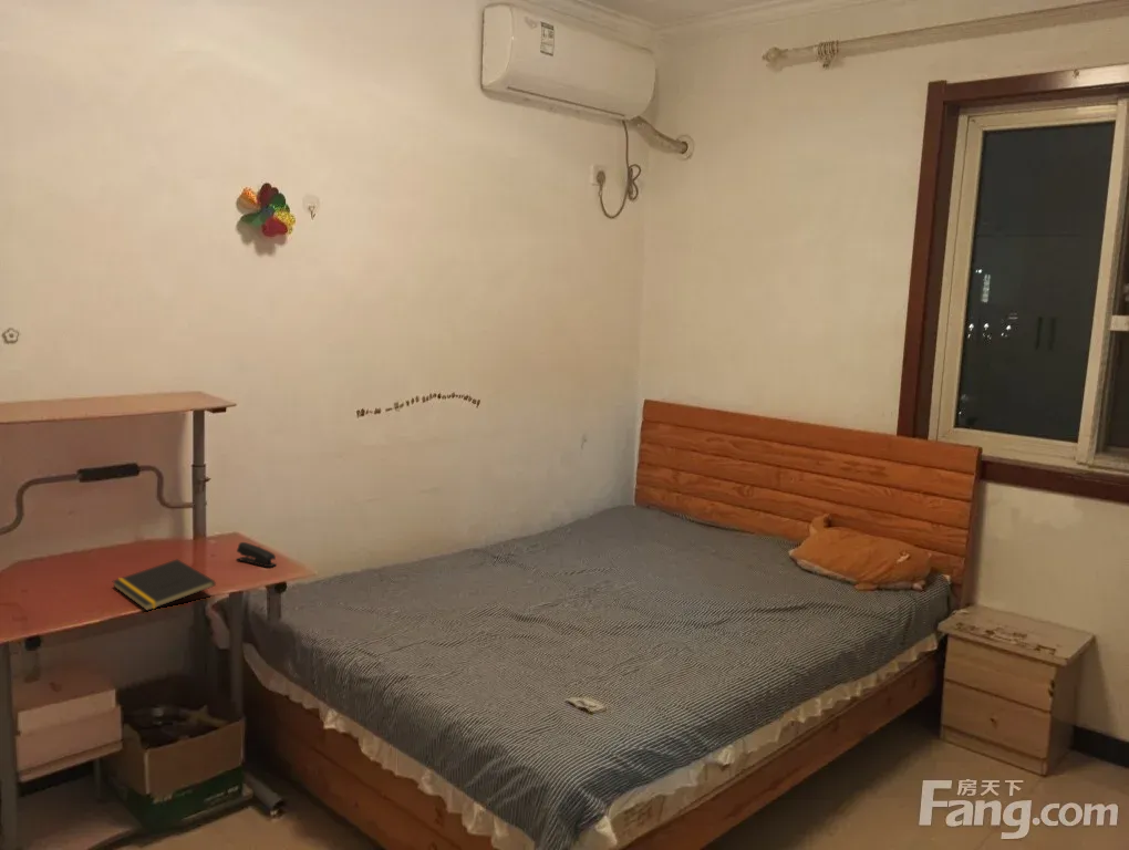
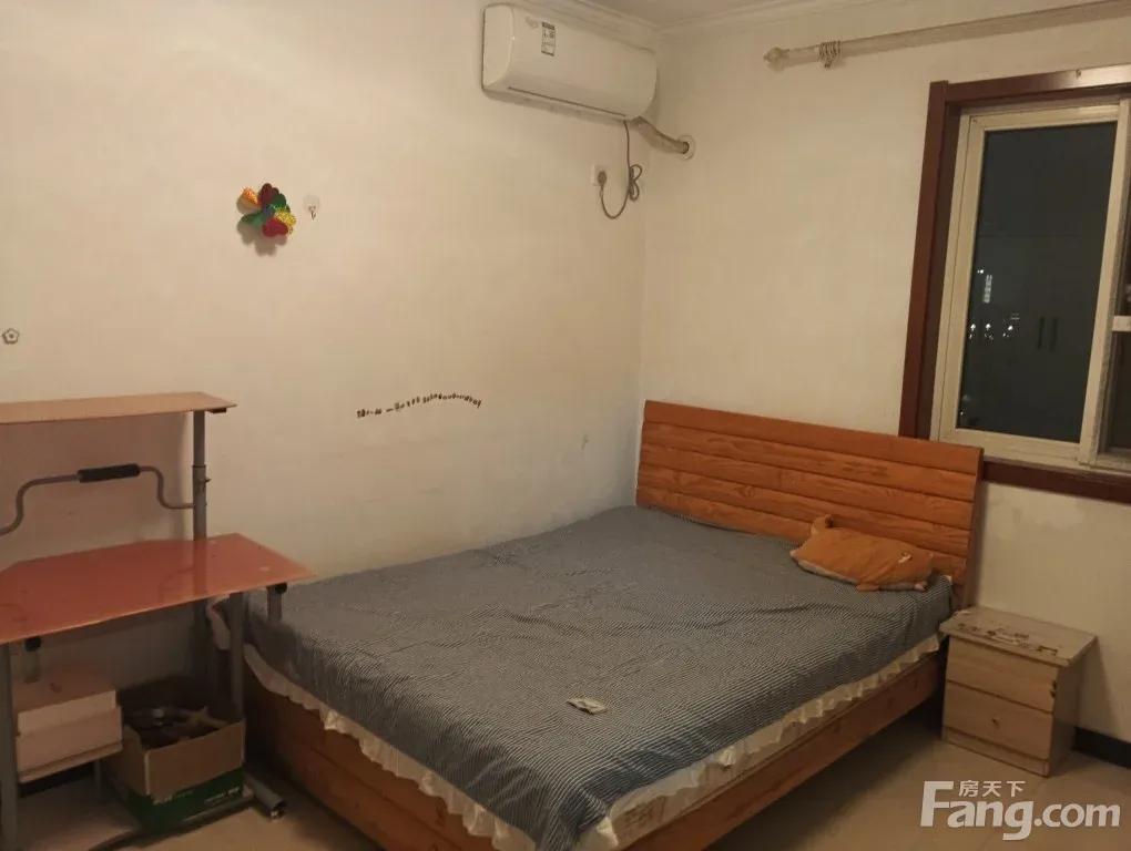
- notepad (163, 583)
- stapler (256, 553)
